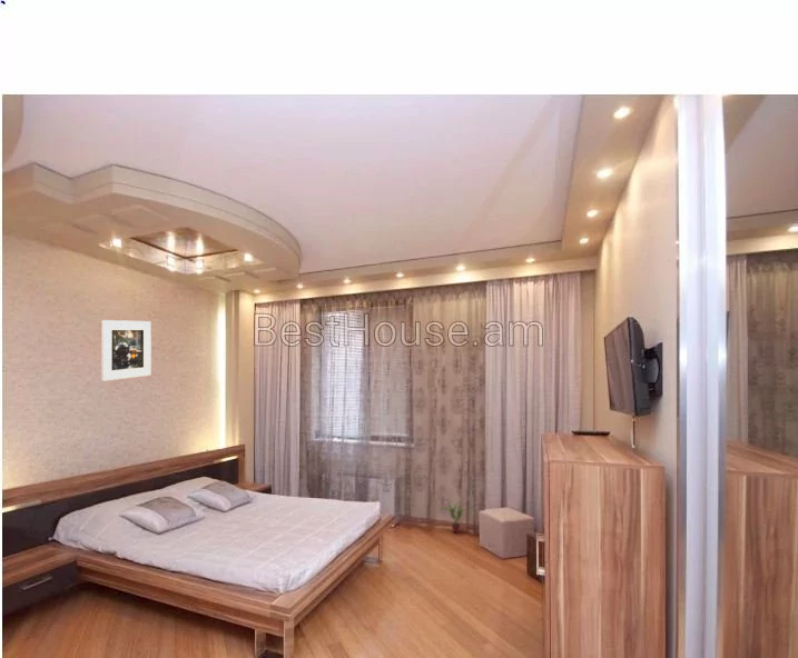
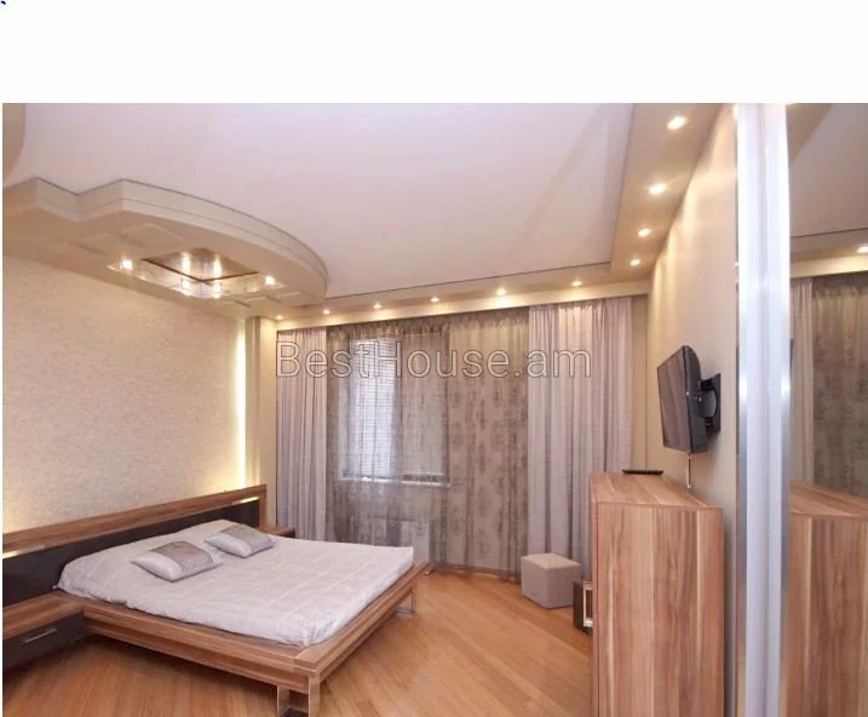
- potted plant (455, 519)
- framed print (127, 349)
